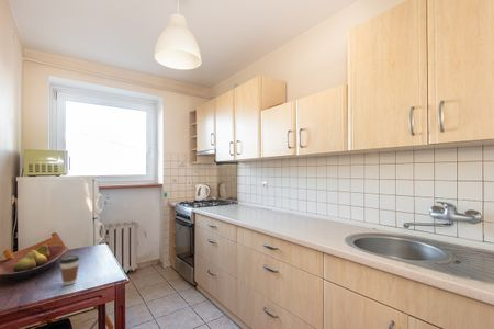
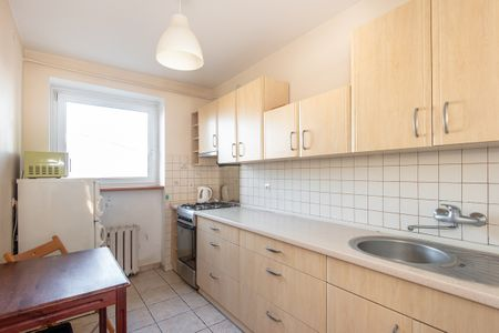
- coffee cup (69, 270)
- fruit bowl (35, 258)
